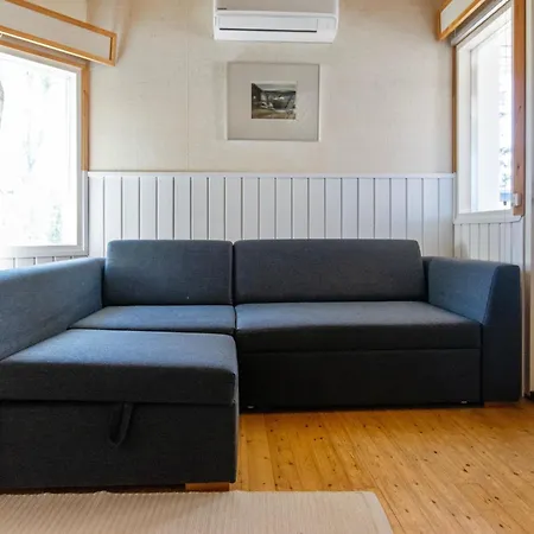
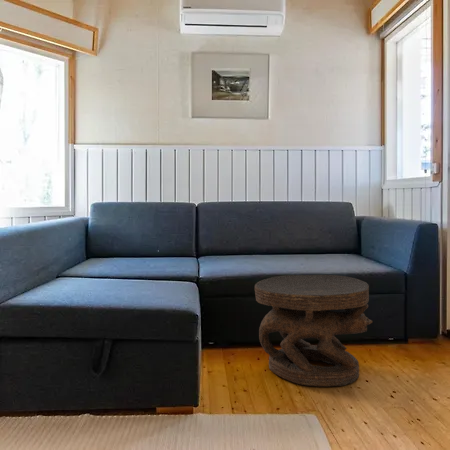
+ side table (312, 325)
